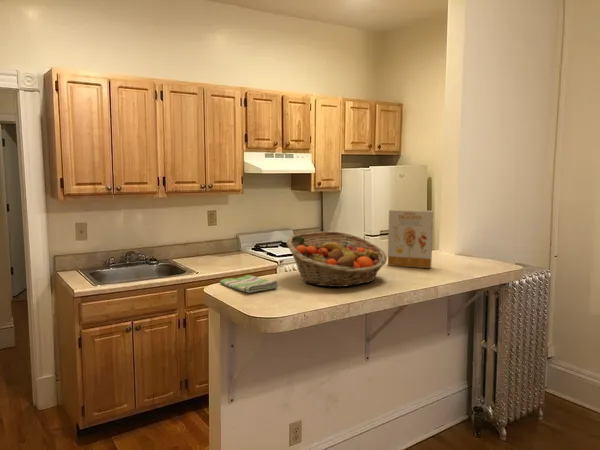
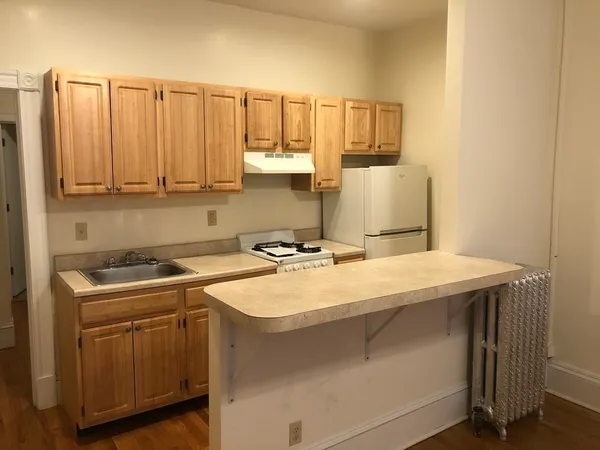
- cereal box (410, 238)
- dish towel (248, 282)
- fruit basket (336, 257)
